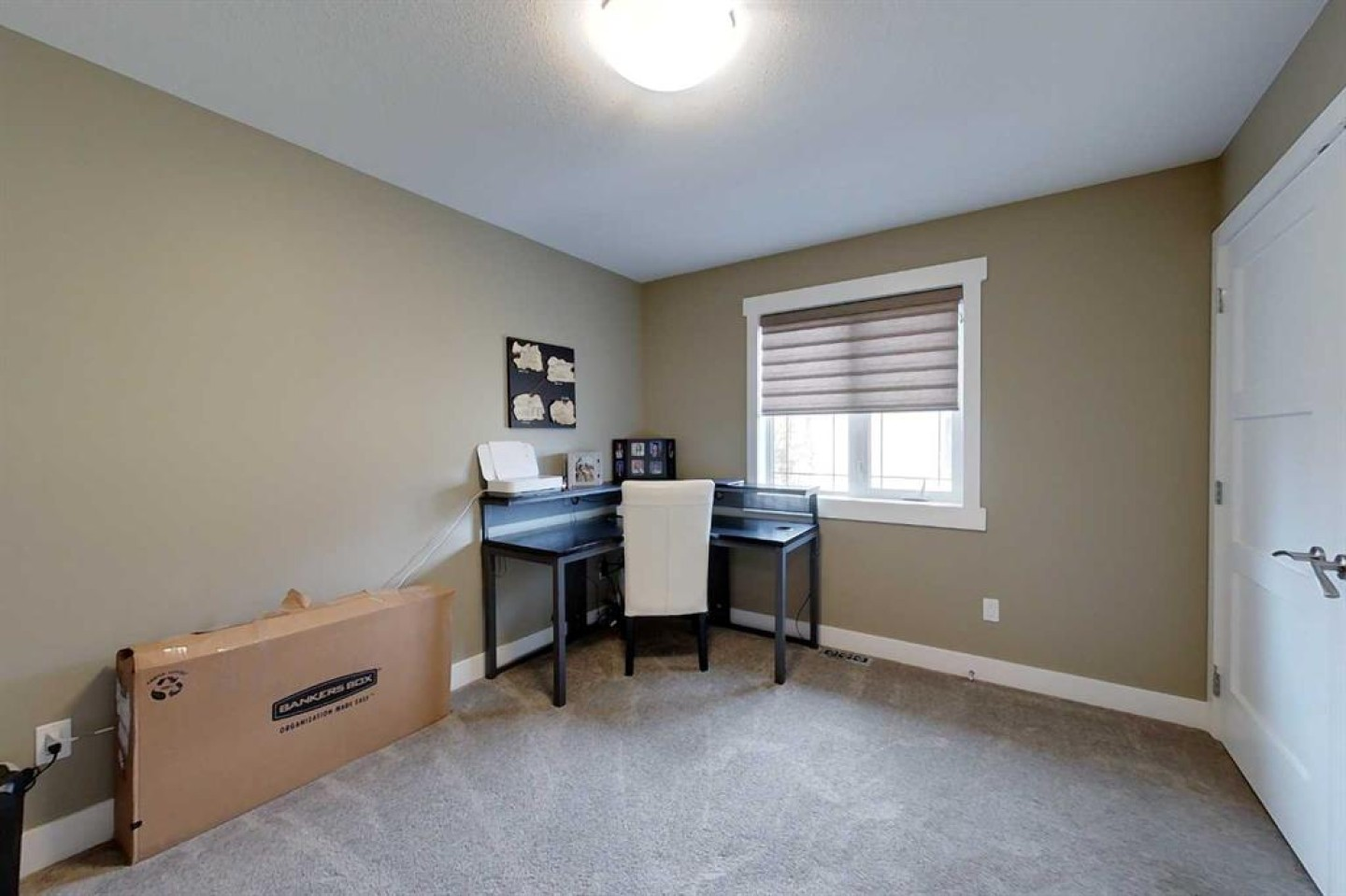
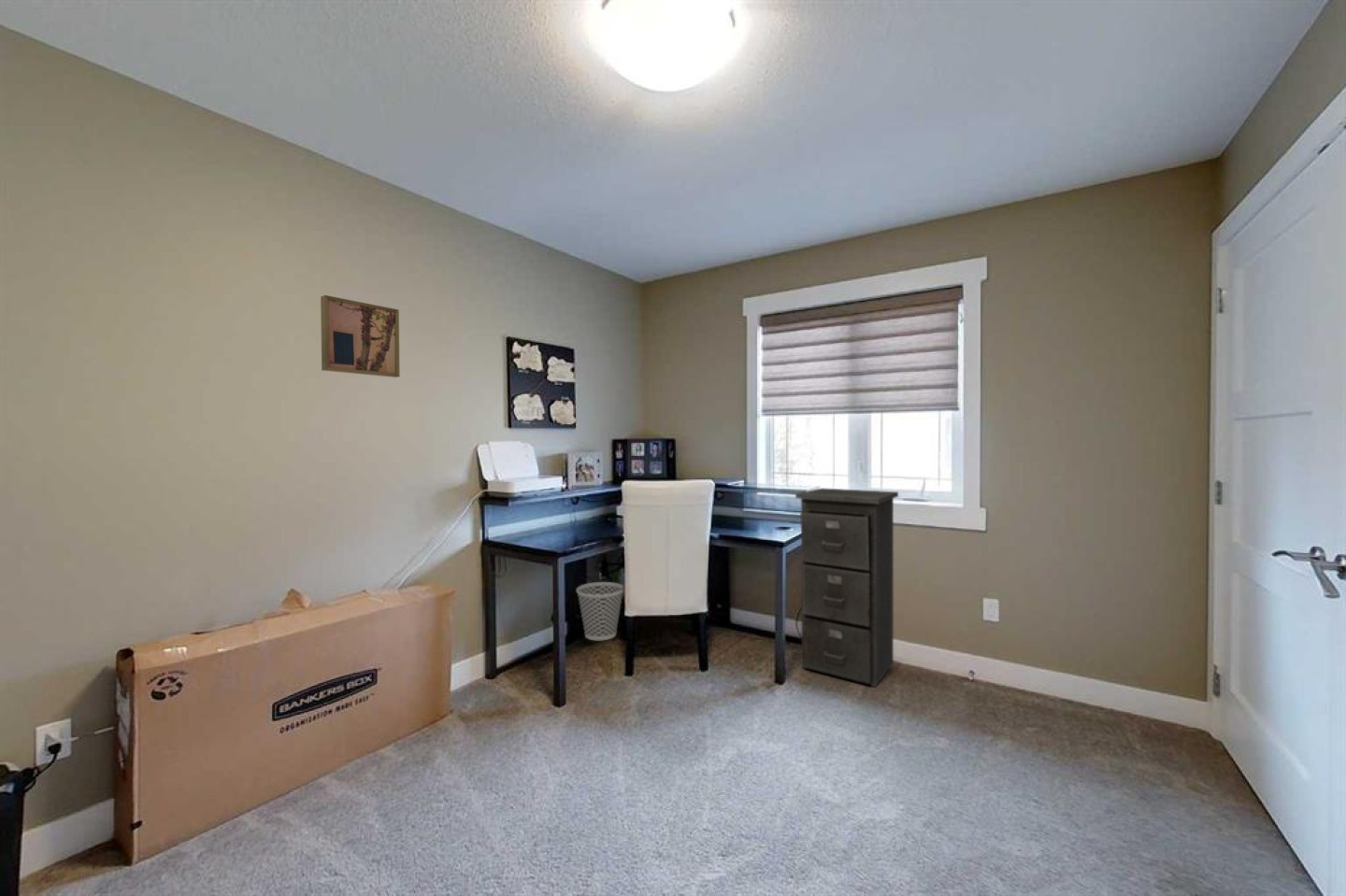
+ wall art (362, 338)
+ wastebasket (600, 611)
+ filing cabinet (845, 580)
